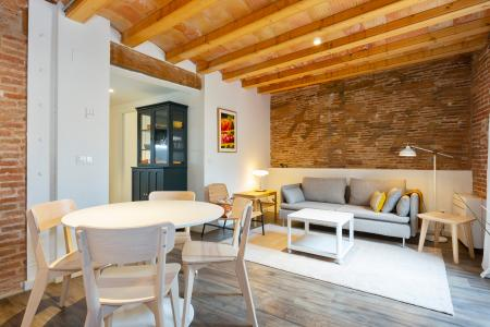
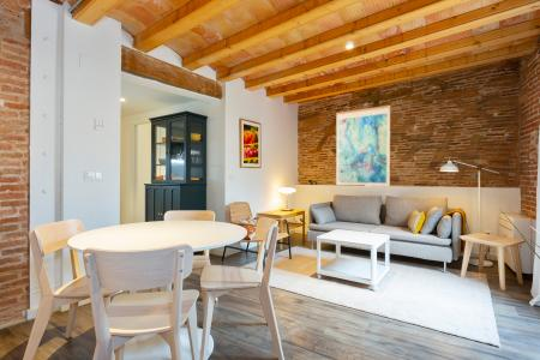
+ wall art (361, 150)
